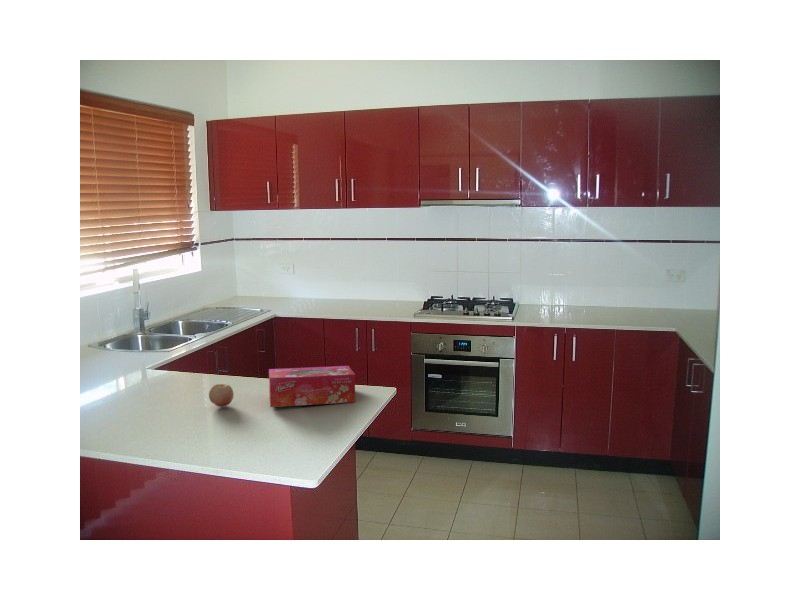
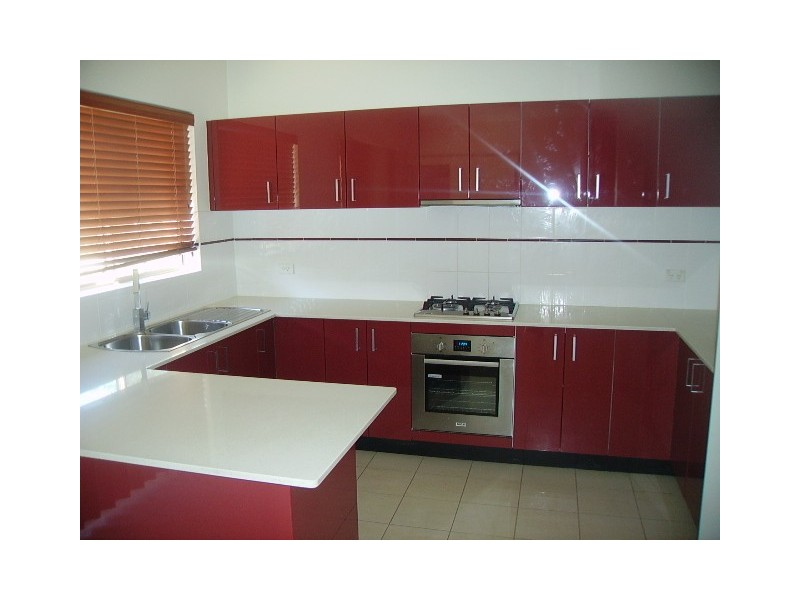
- fruit (221, 395)
- tissue box (311, 385)
